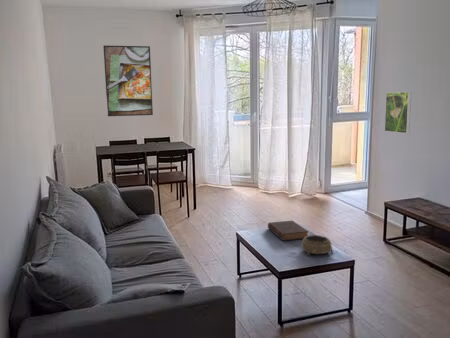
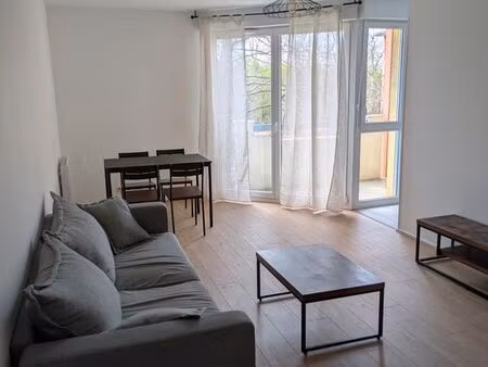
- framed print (128, 81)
- book (287, 230)
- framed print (397, 112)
- decorative bowl (317, 244)
